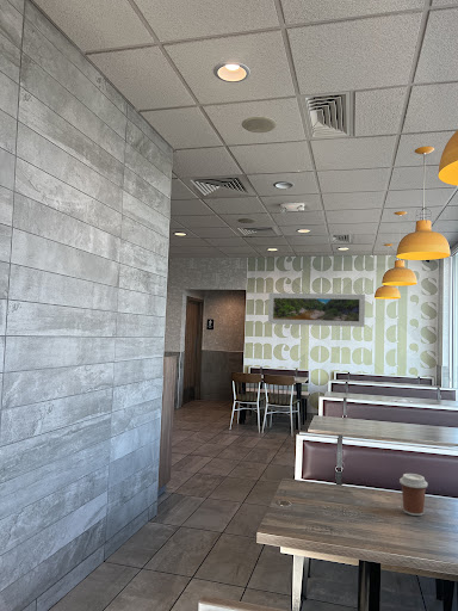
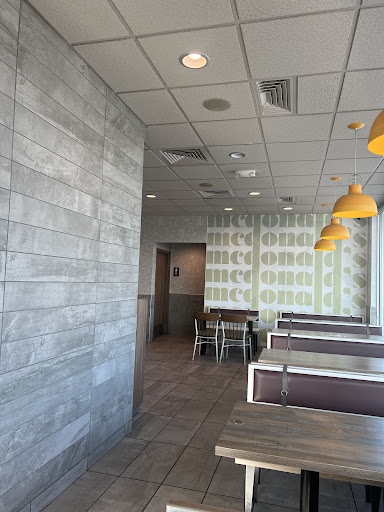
- coffee cup (413, 494)
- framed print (315, 309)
